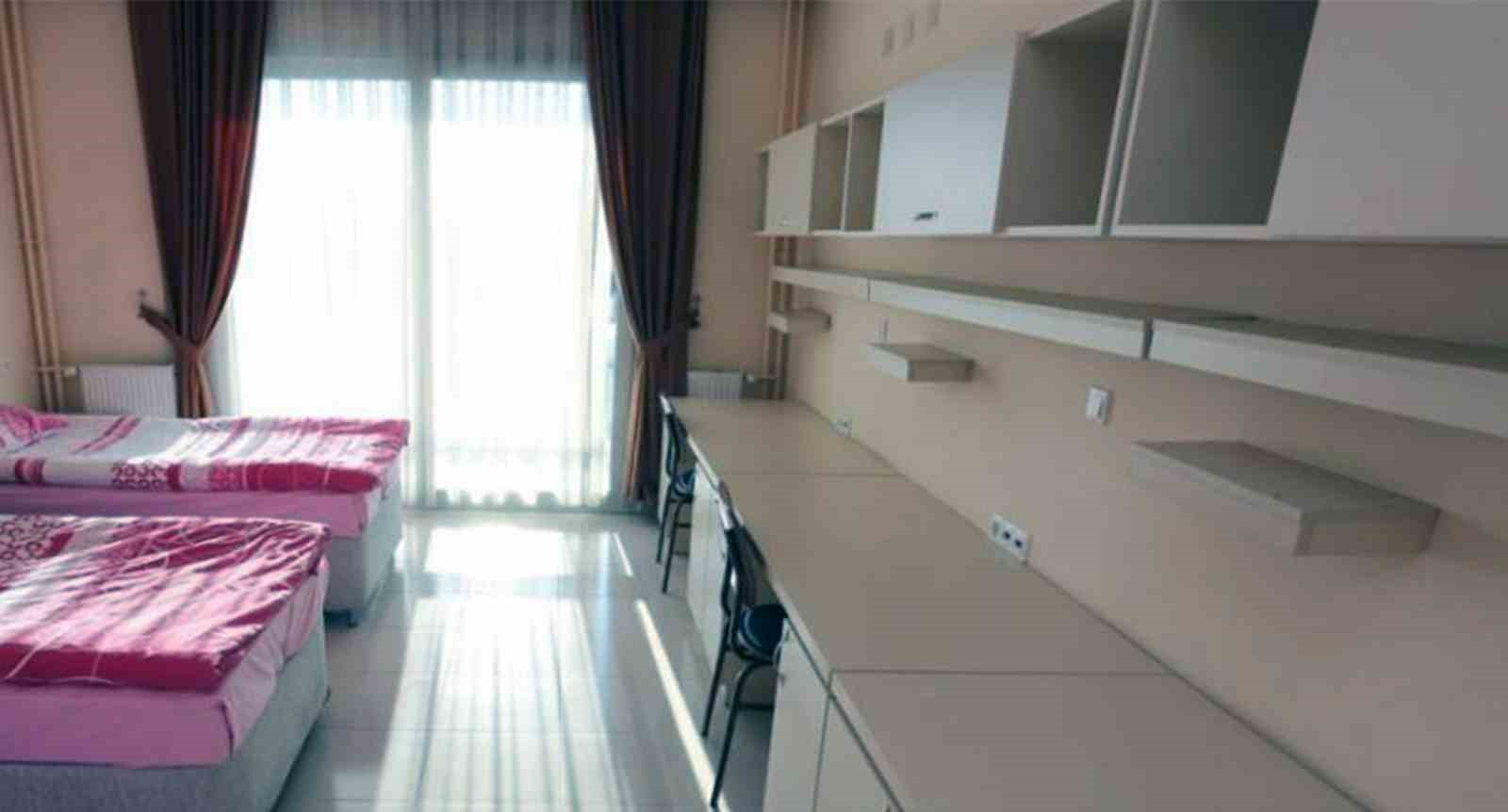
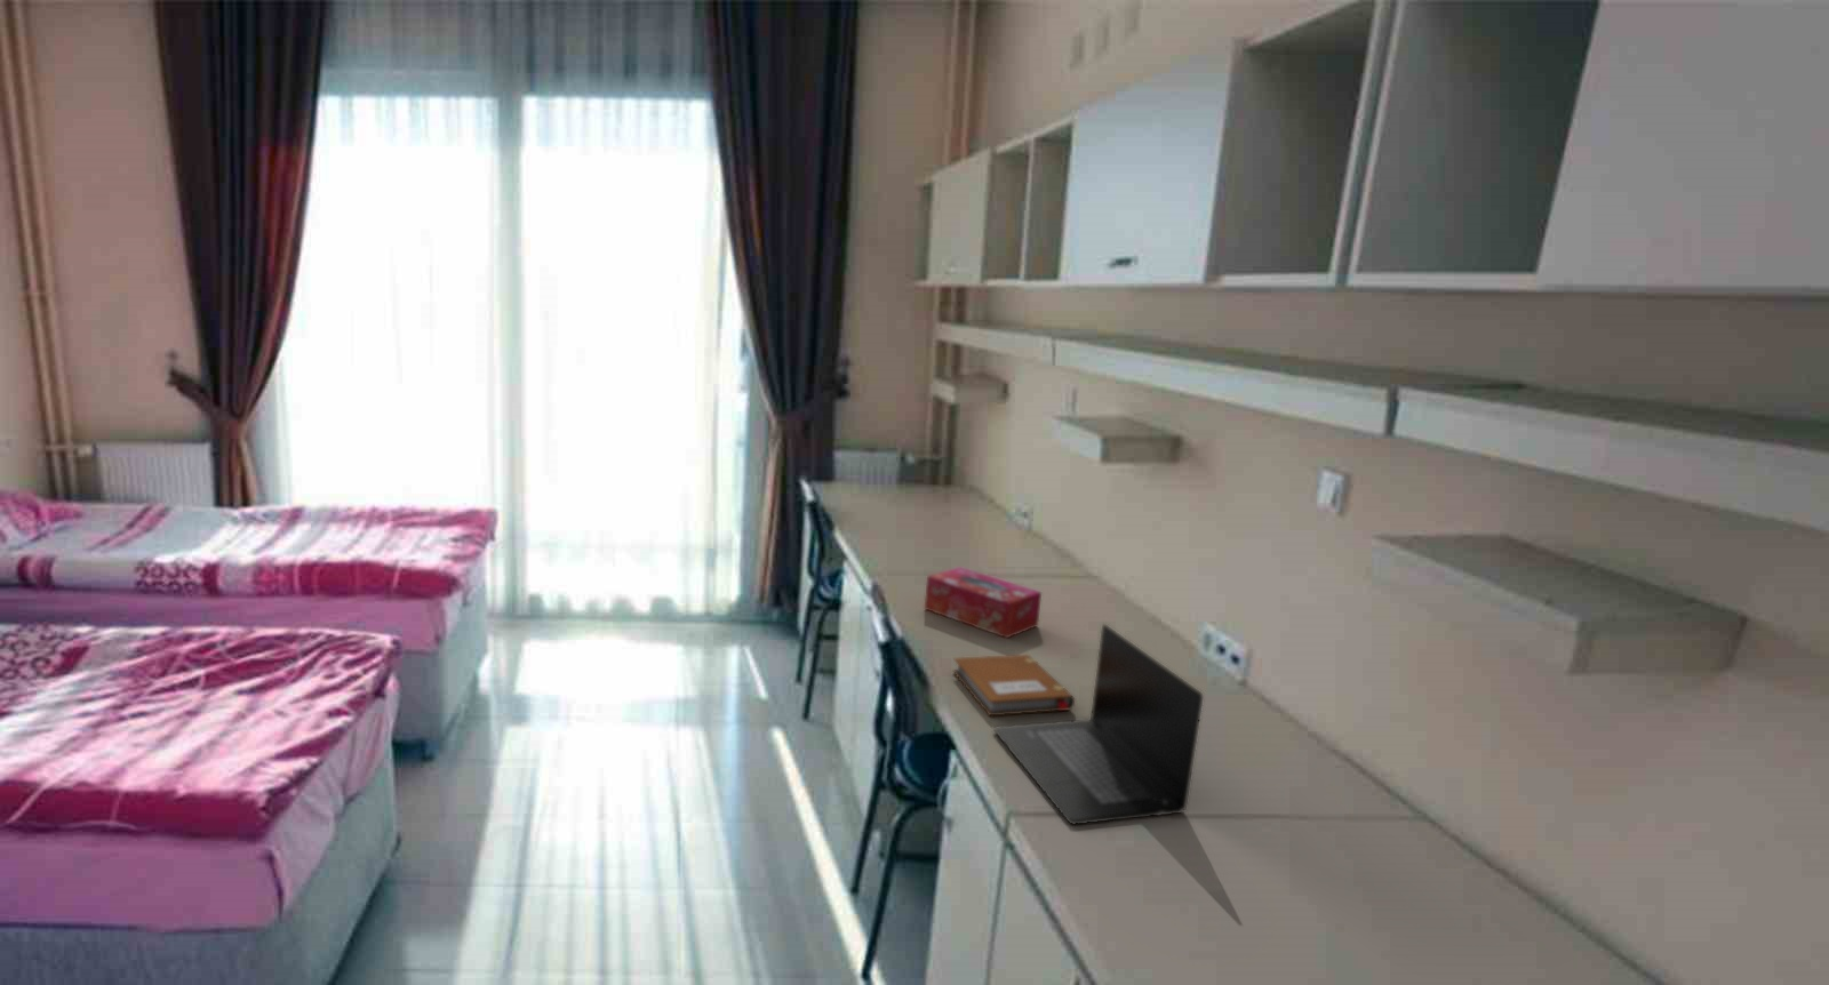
+ laptop (1090, 716)
+ tissue box (982, 600)
+ notebook (1013, 683)
